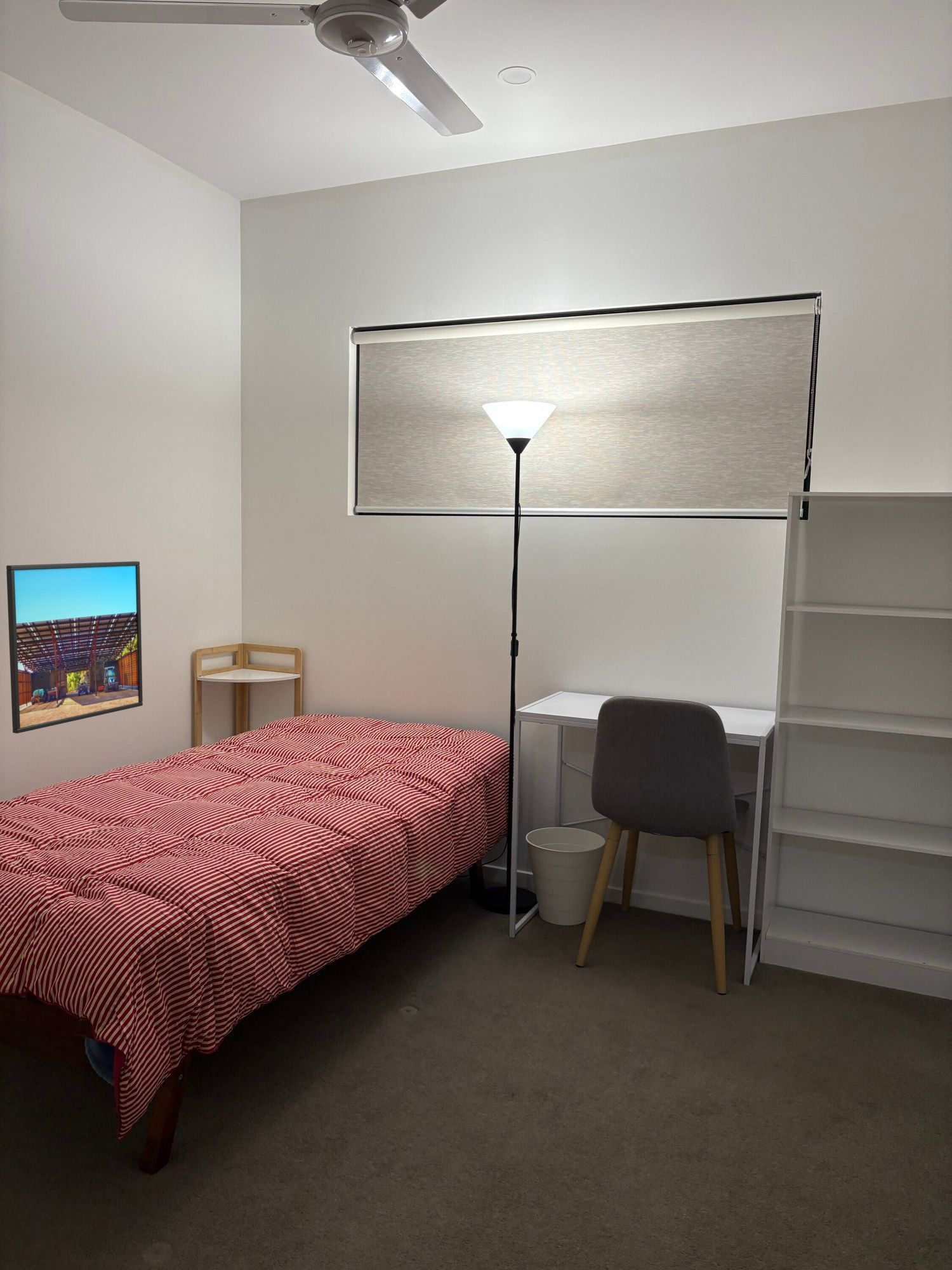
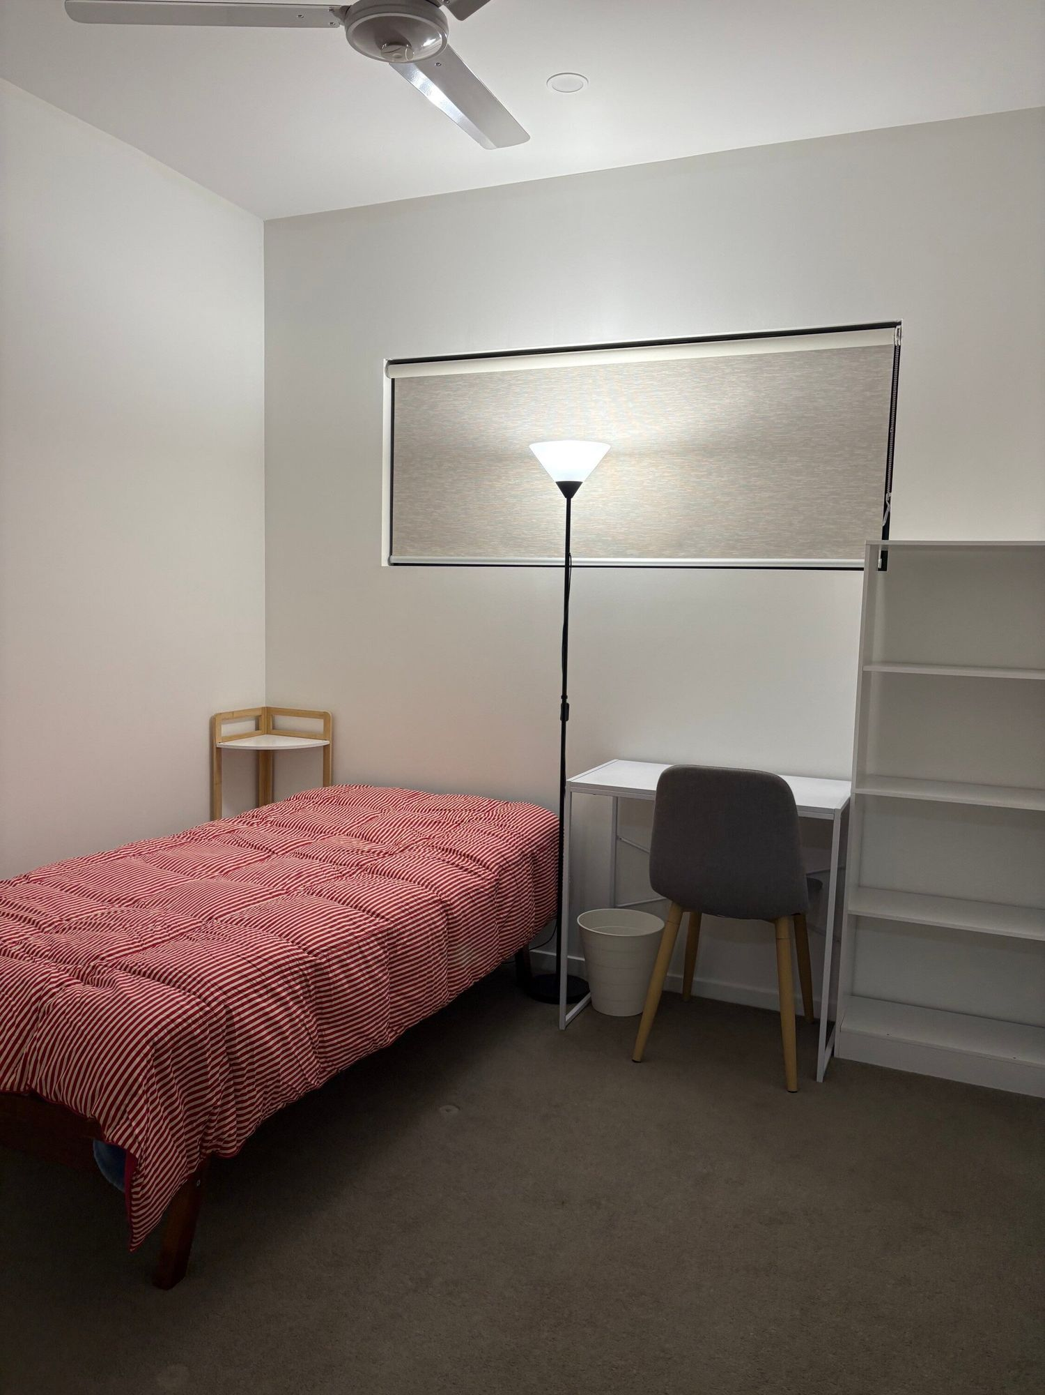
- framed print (80, 641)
